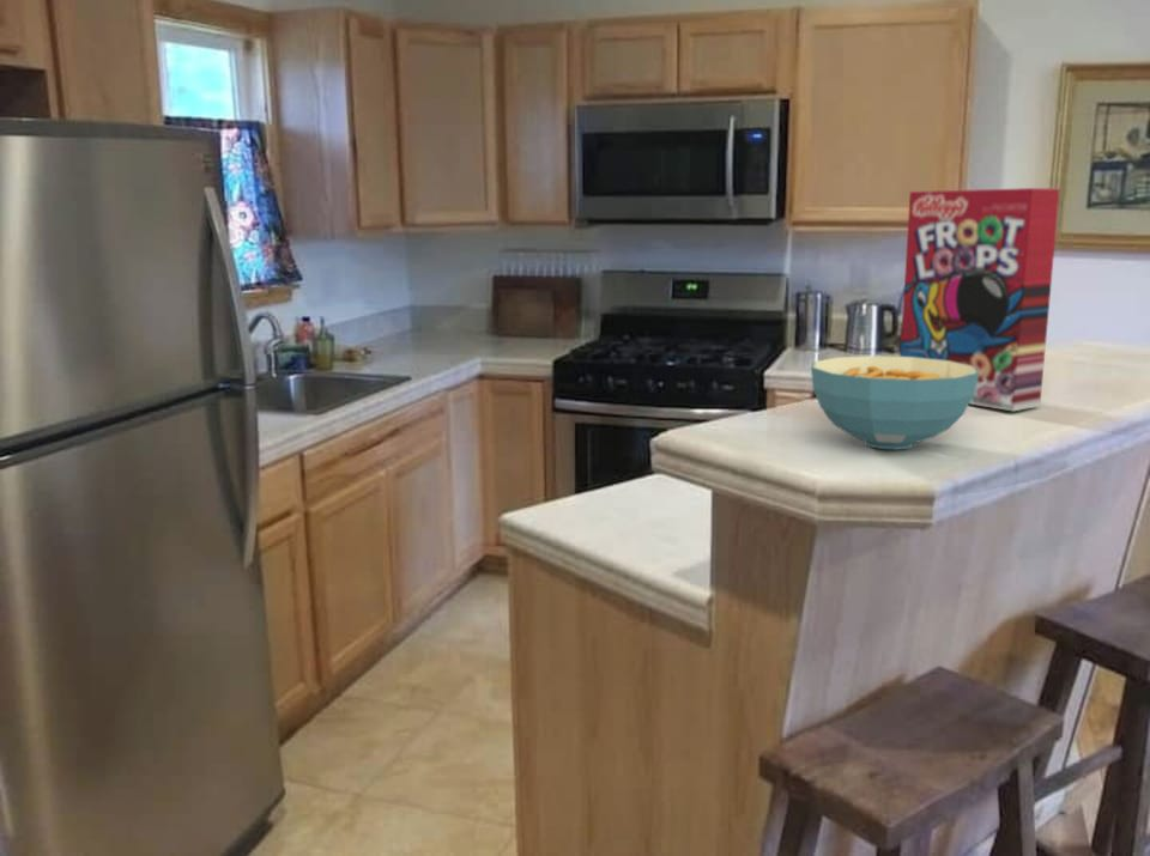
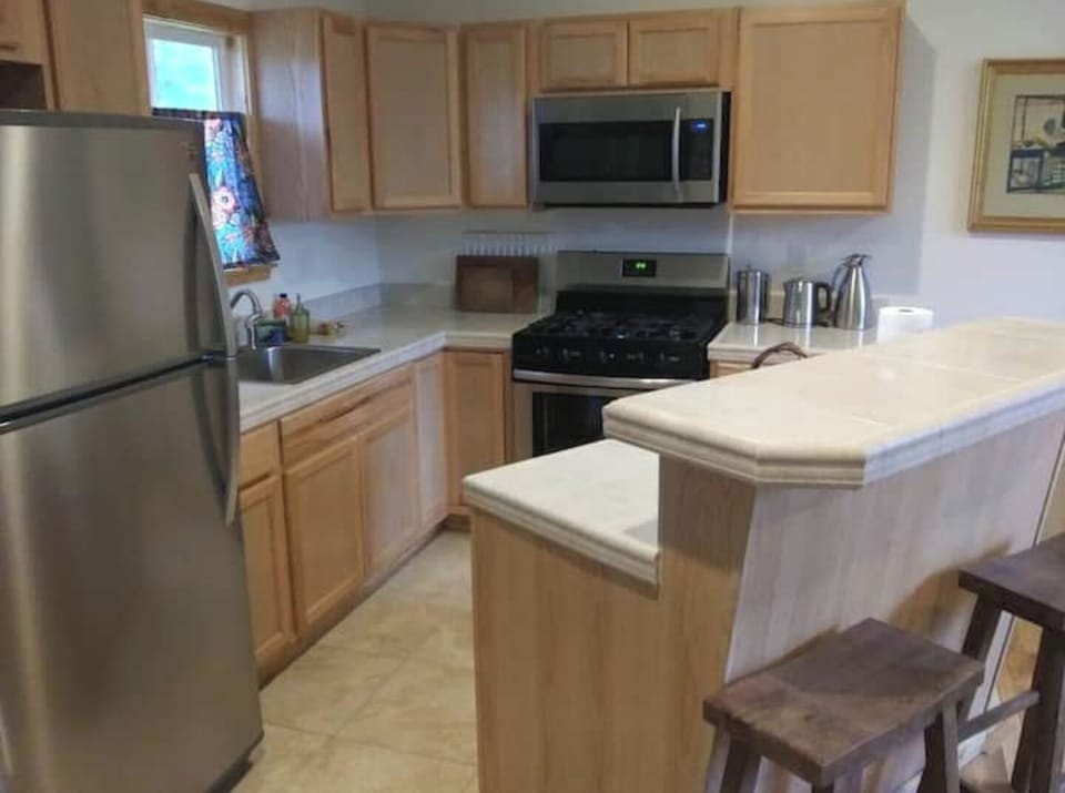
- cereal bowl (890, 405)
- cereal box (973, 296)
